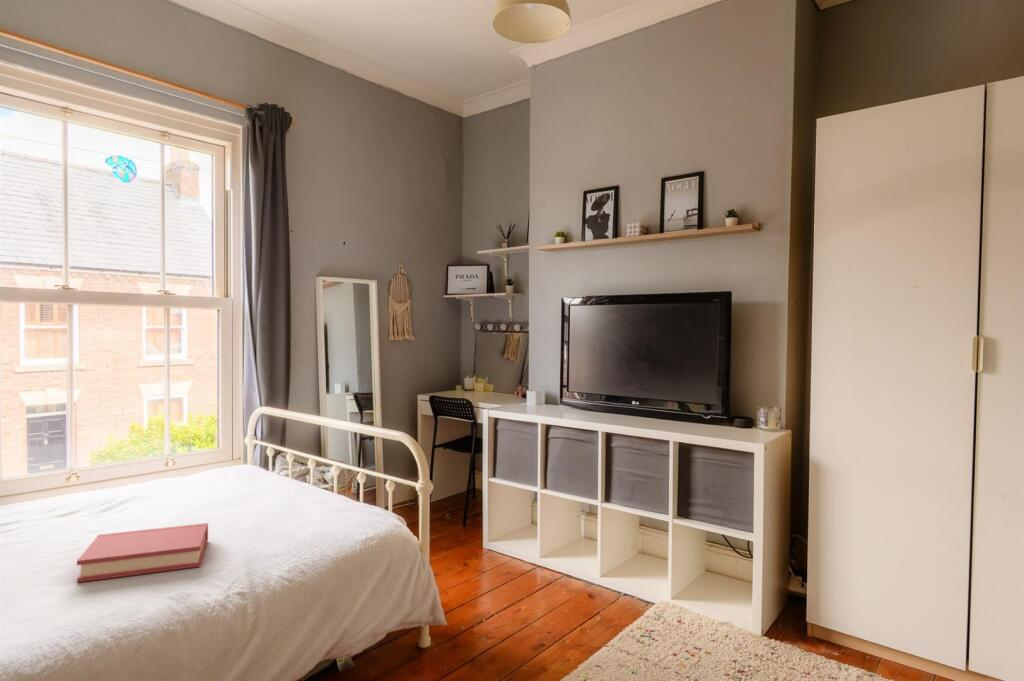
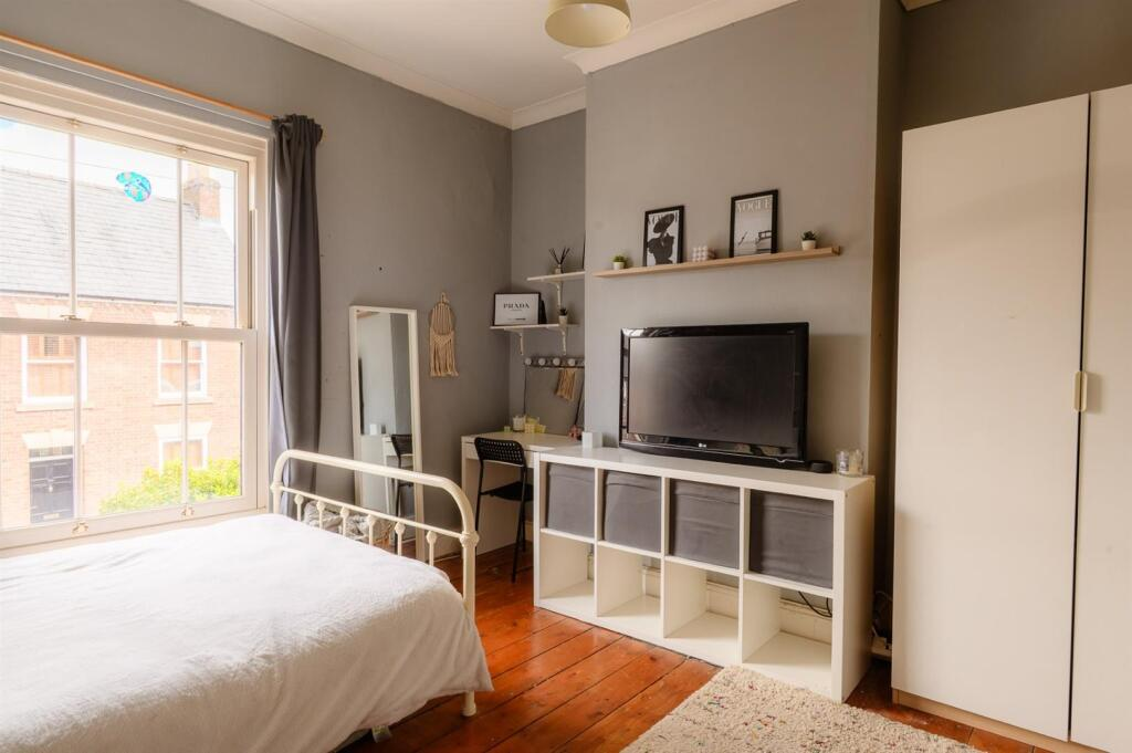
- hardback book (148, 549)
